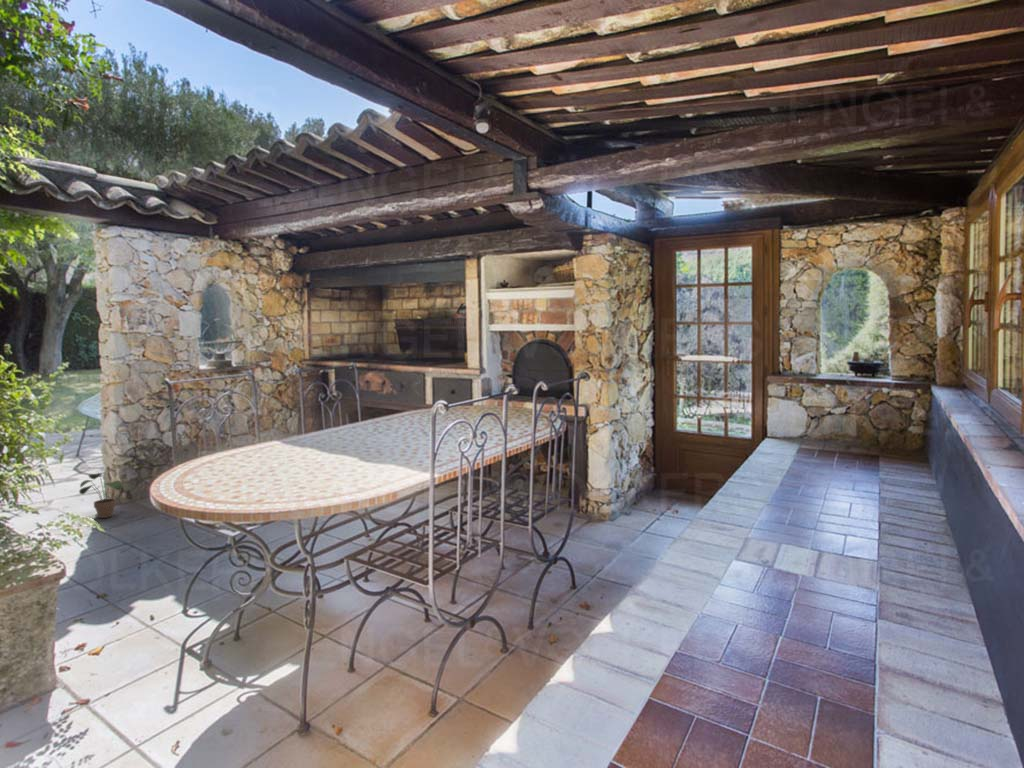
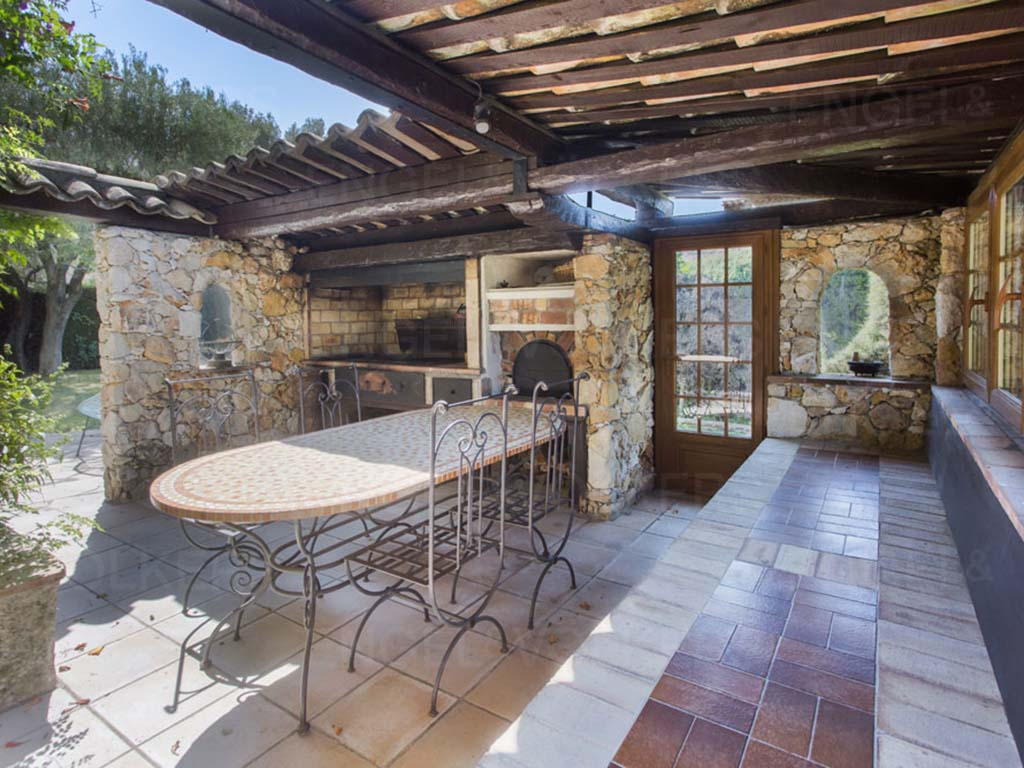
- potted plant (104, 495)
